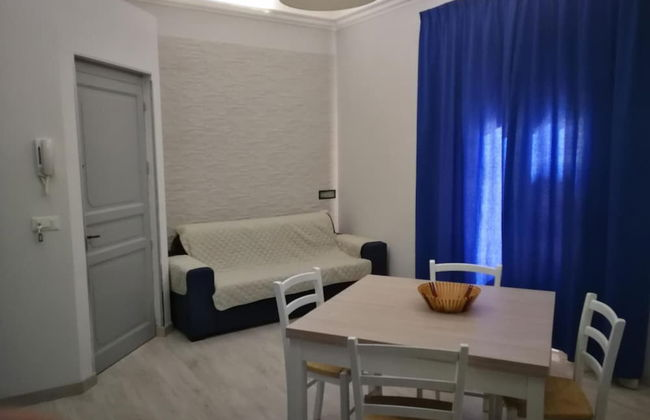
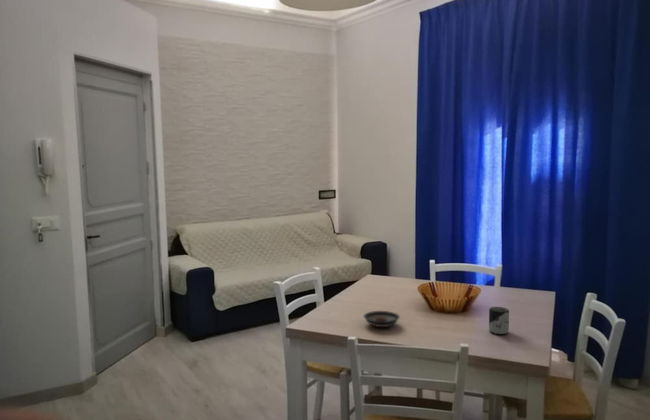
+ saucer (381, 320)
+ cup (498, 321)
